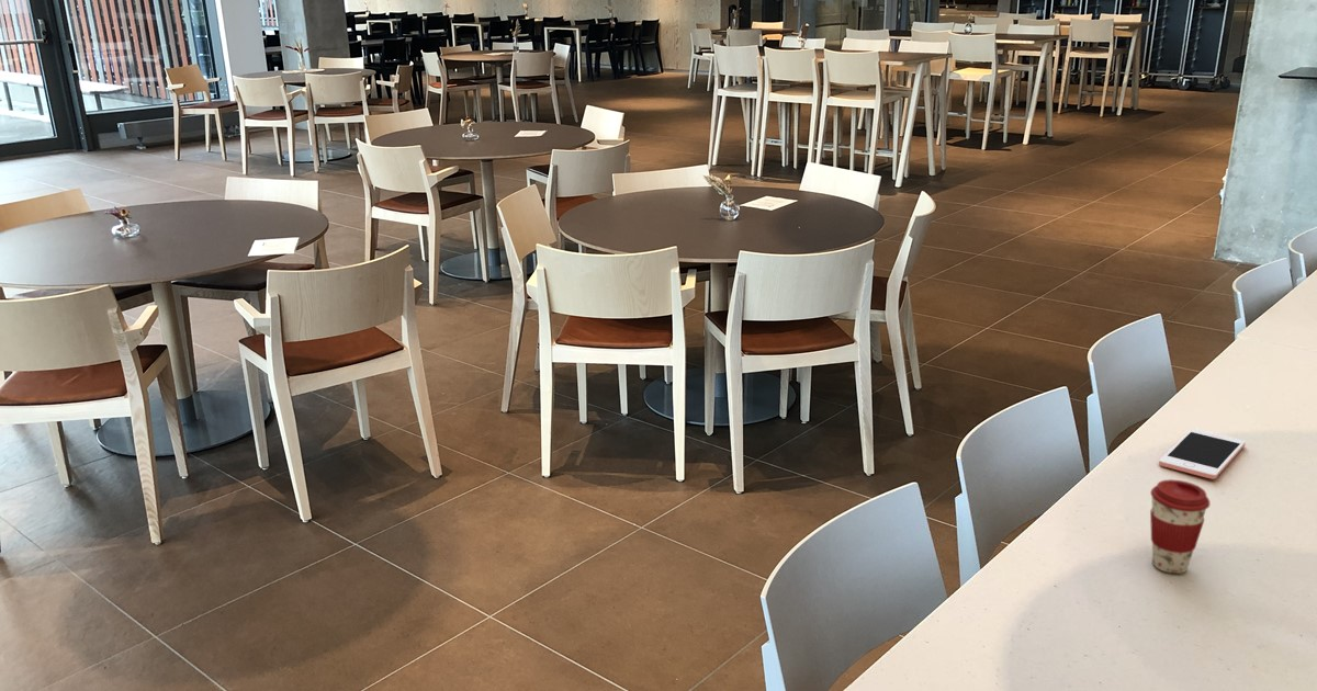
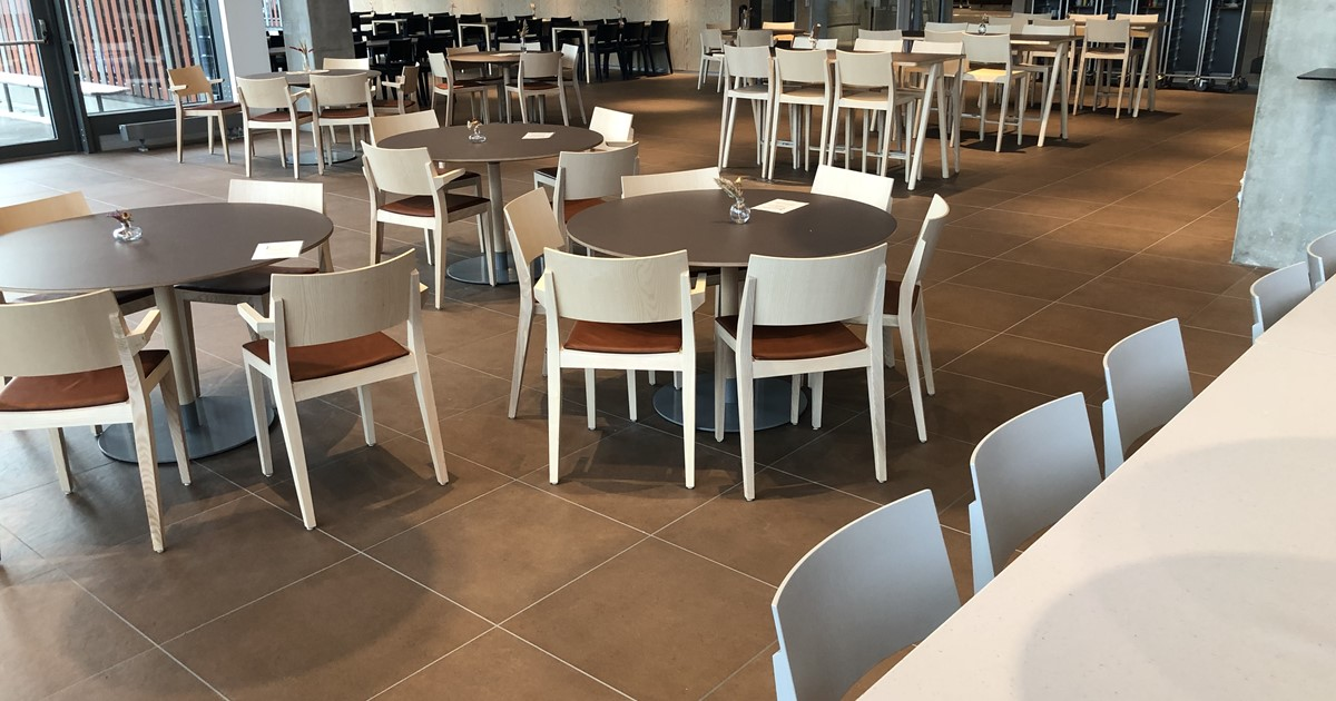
- cell phone (1203, 452)
- coffee cup (1175, 528)
